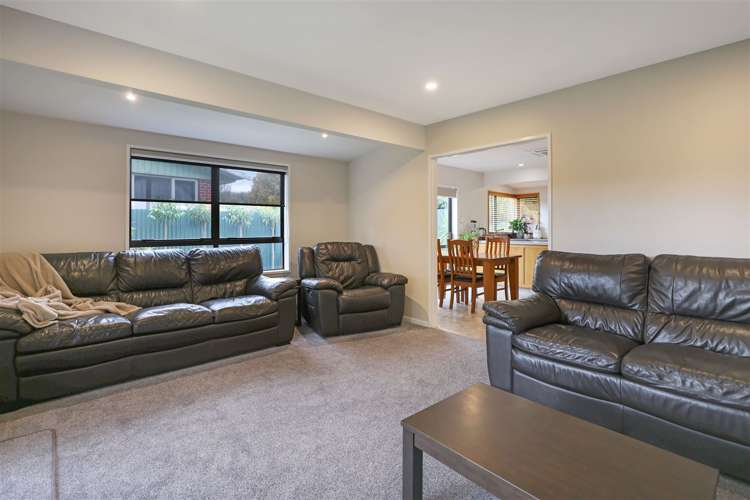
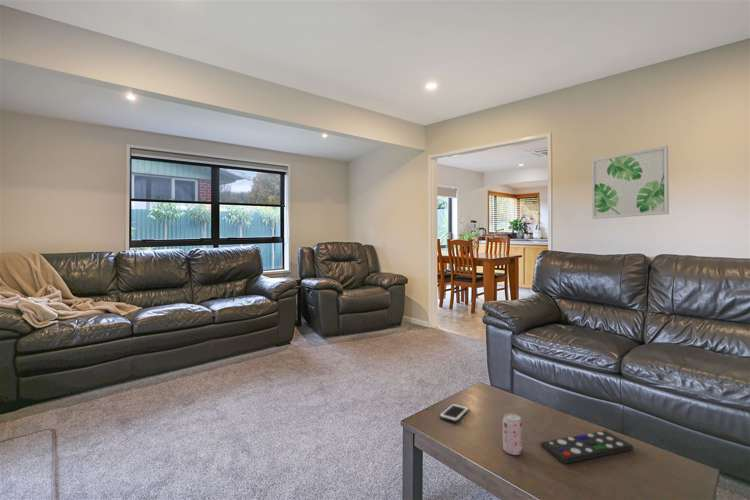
+ wall art (627, 184)
+ cell phone (454, 412)
+ beverage can (512, 433)
+ remote control (586, 445)
